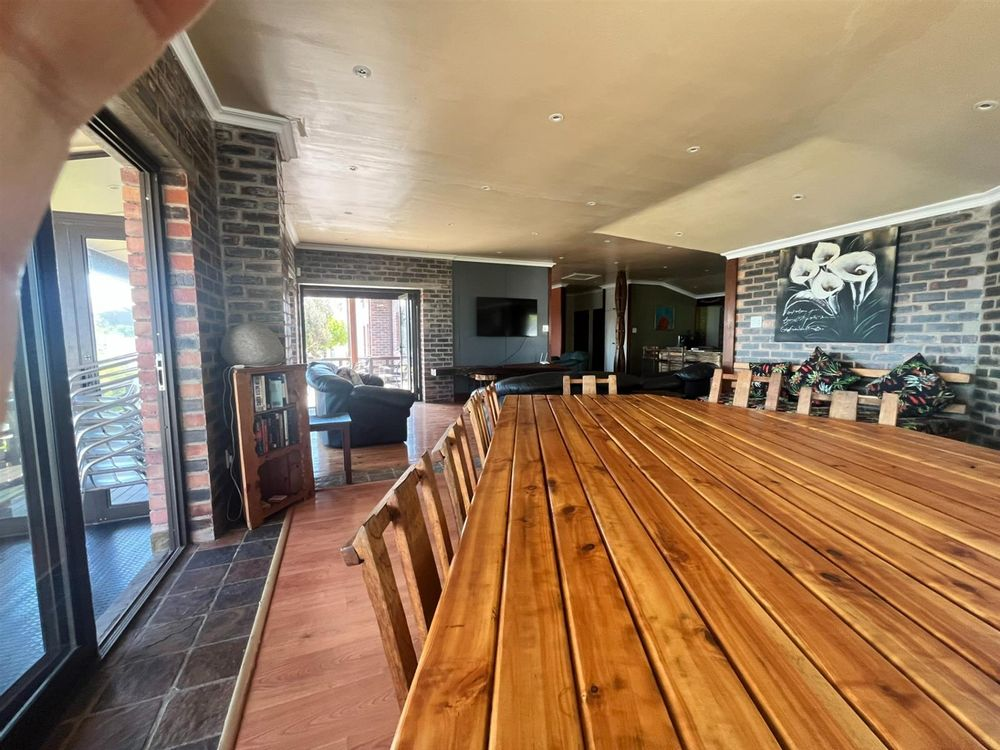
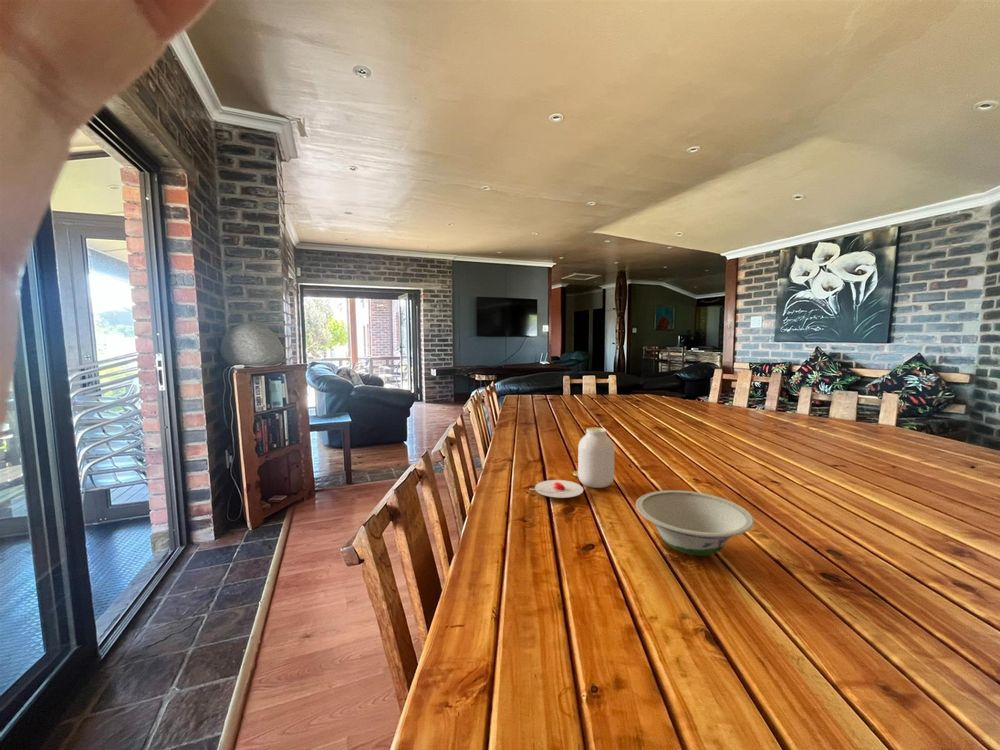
+ jar (578, 459)
+ bowl (691, 529)
